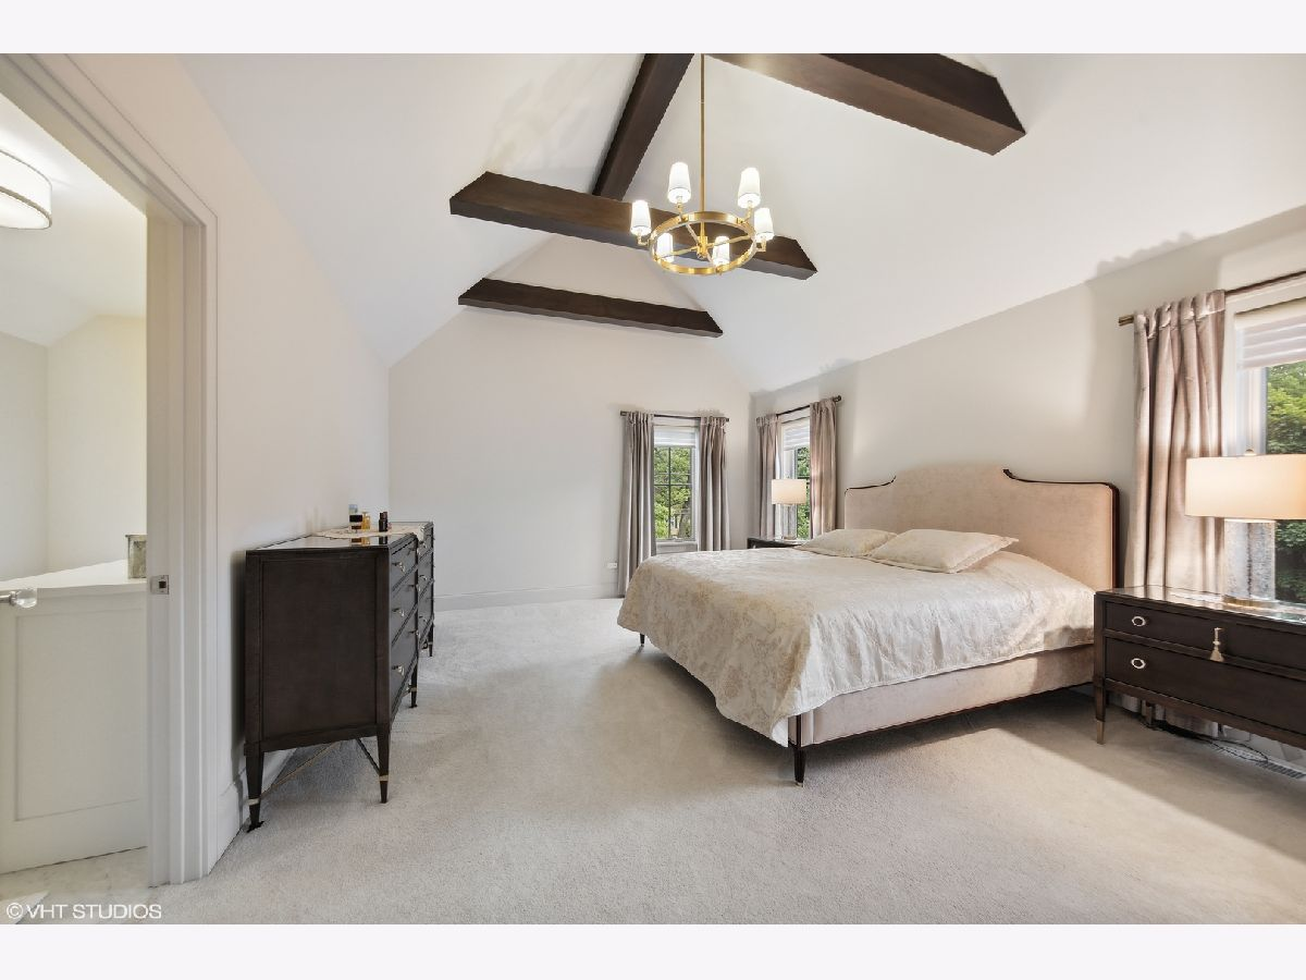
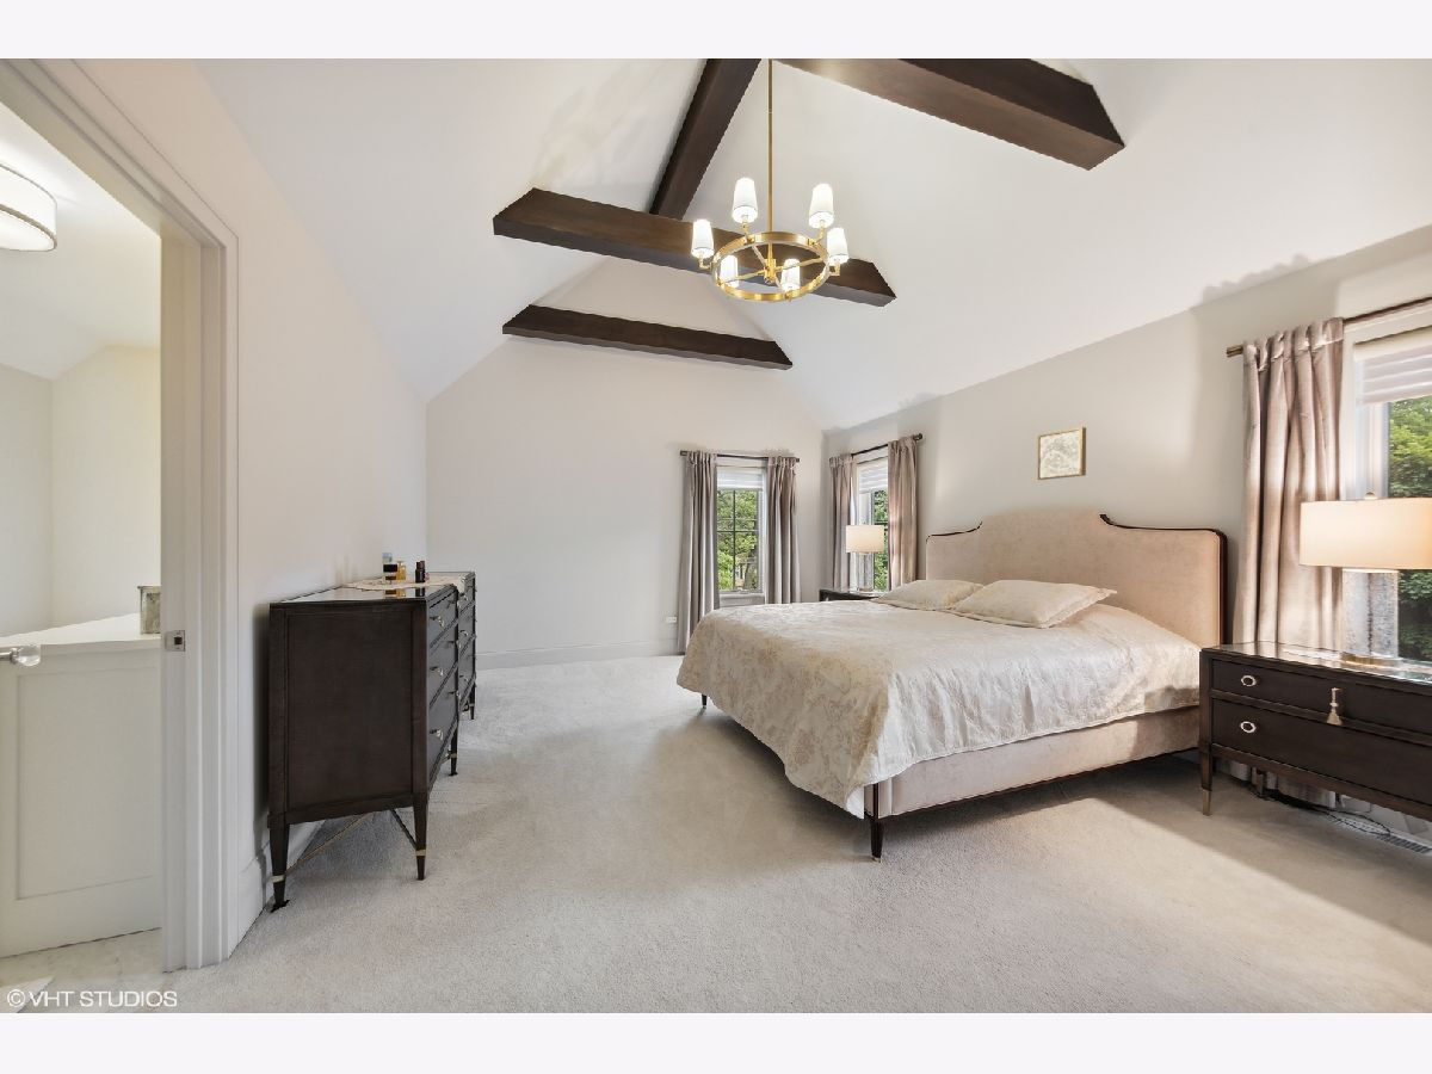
+ wall art (1061, 455)
